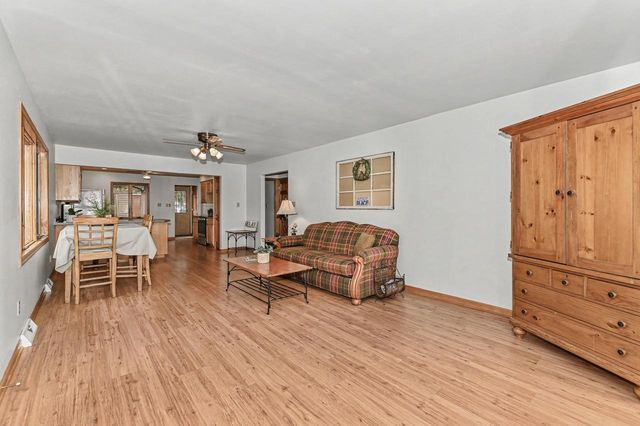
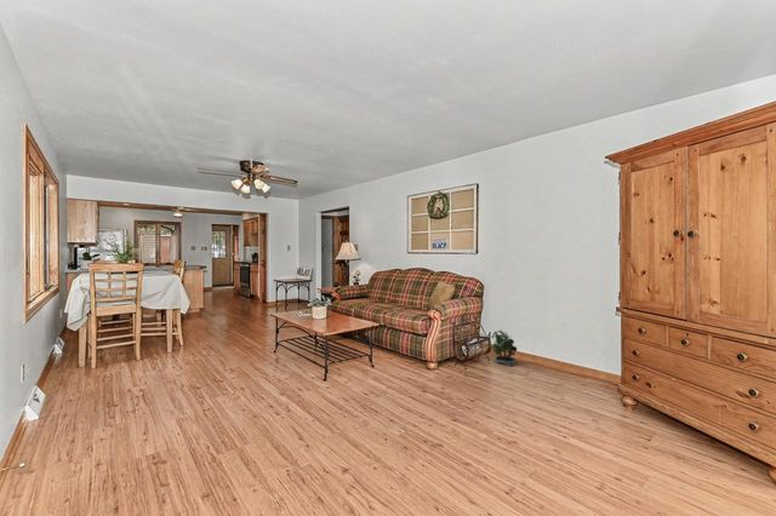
+ potted plant (503, 345)
